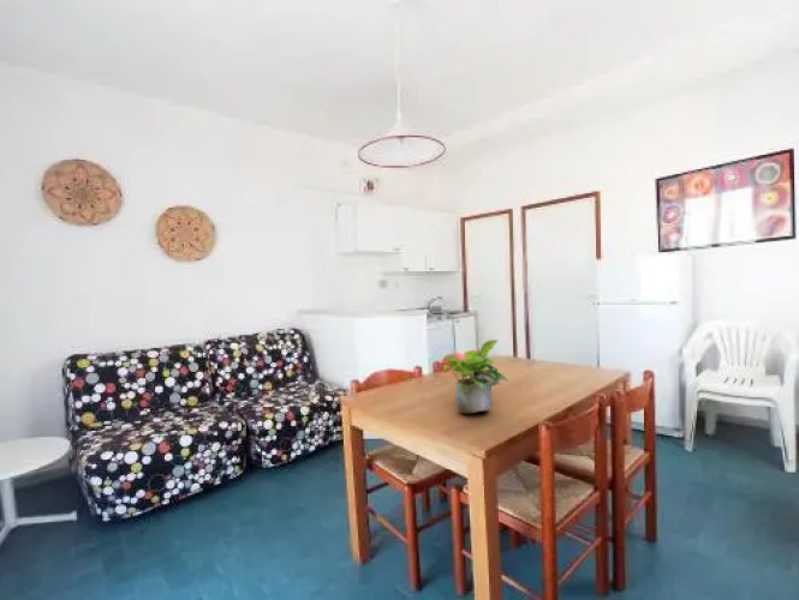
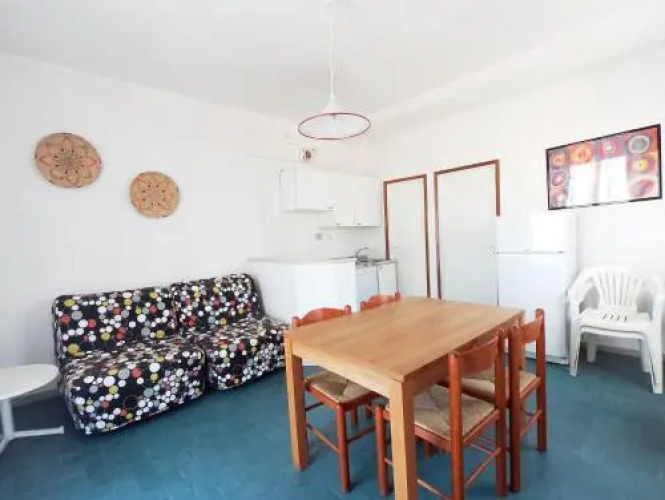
- potted plant (476, 378)
